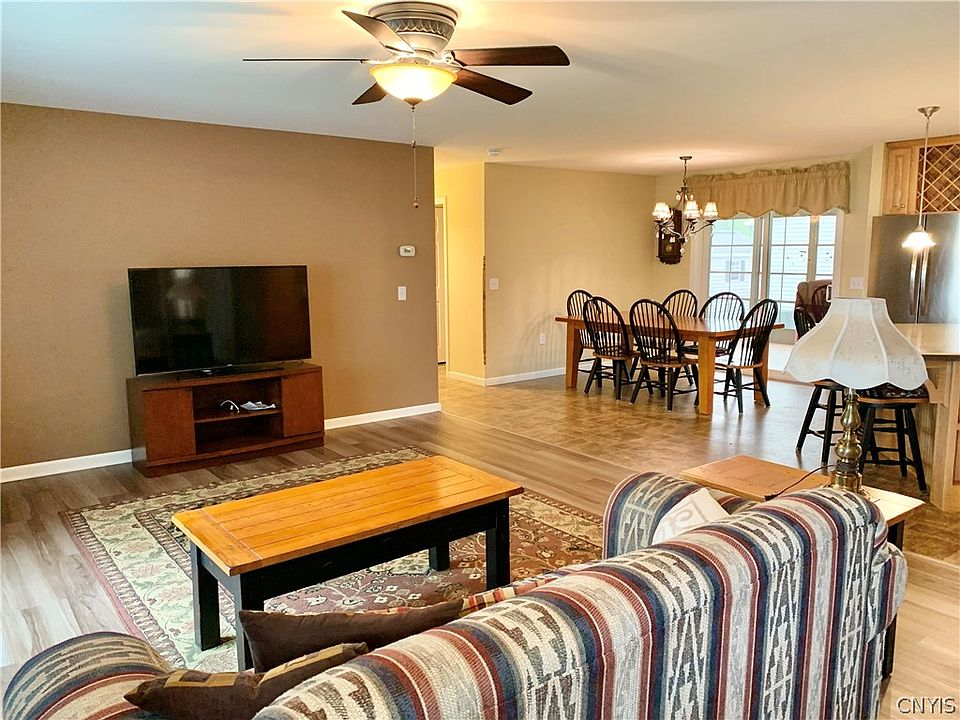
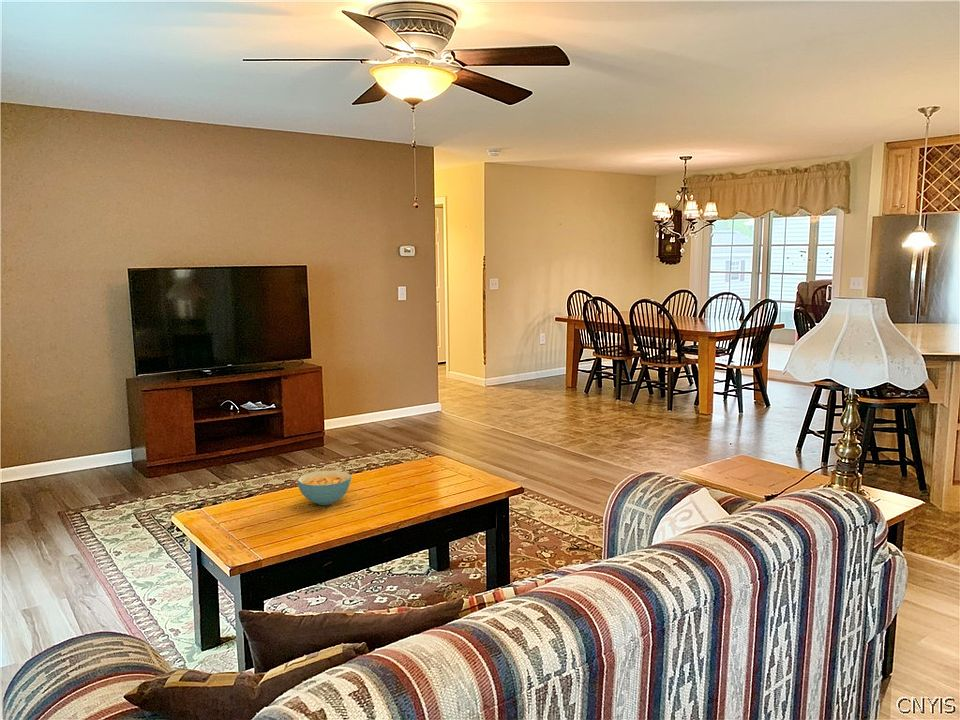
+ cereal bowl (325, 490)
